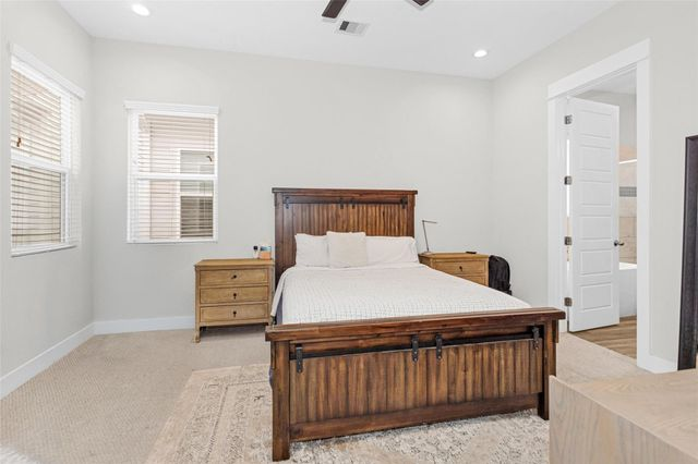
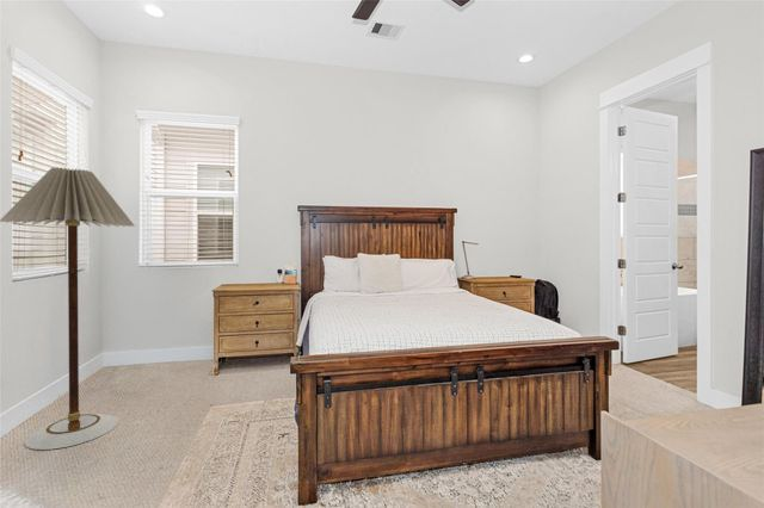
+ floor lamp (73, 301)
